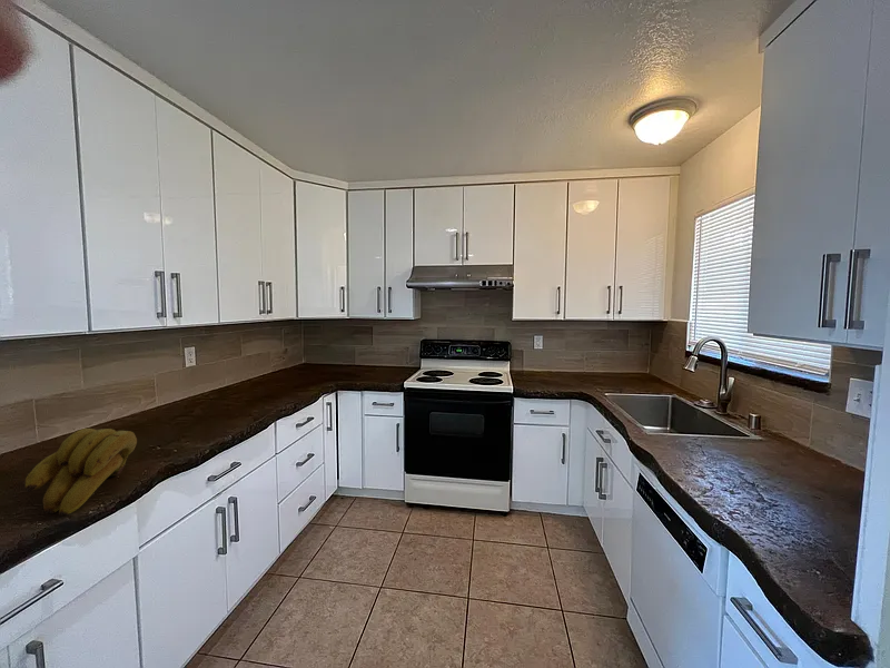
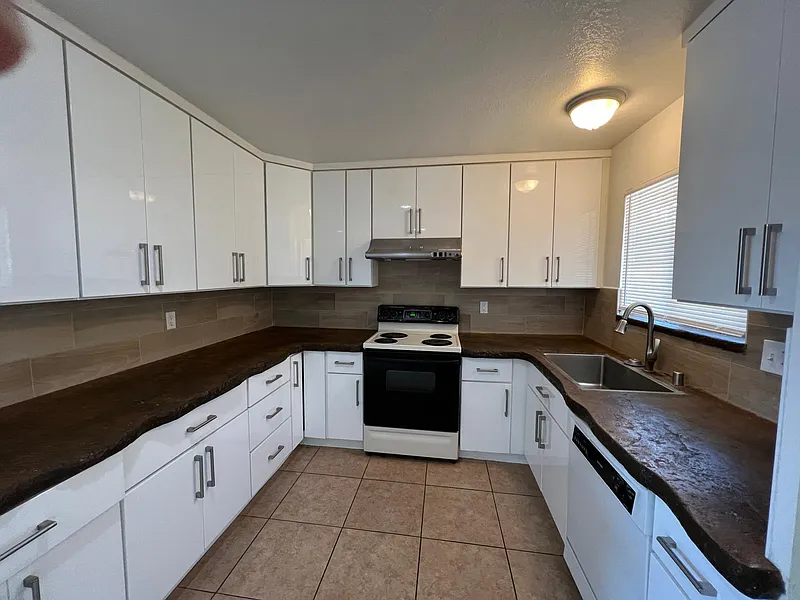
- banana bunch (87, 462)
